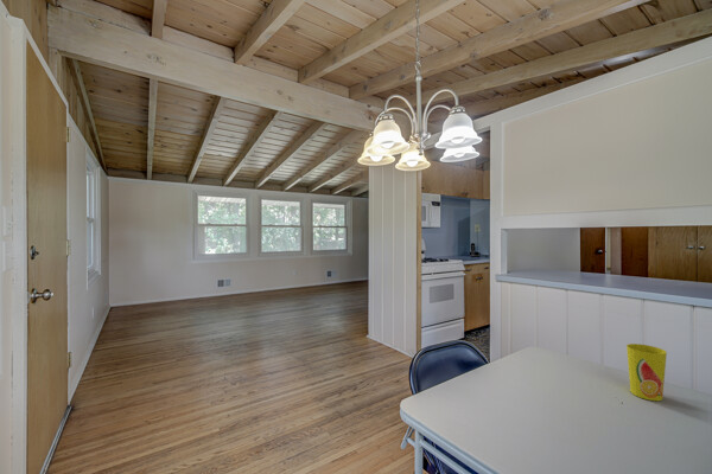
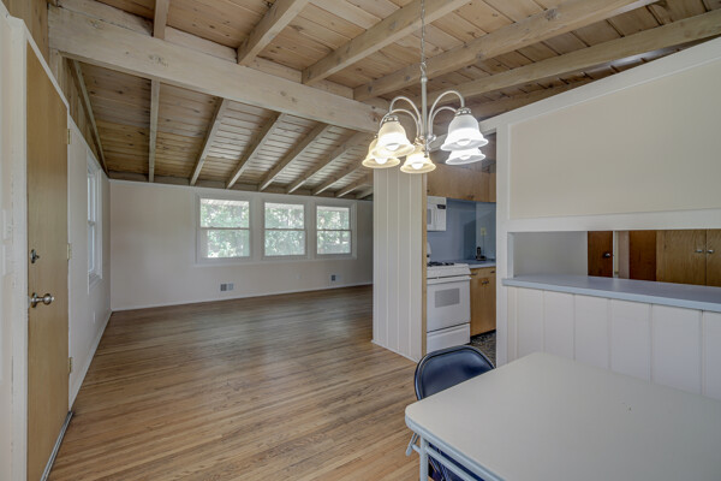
- cup (646, 371)
